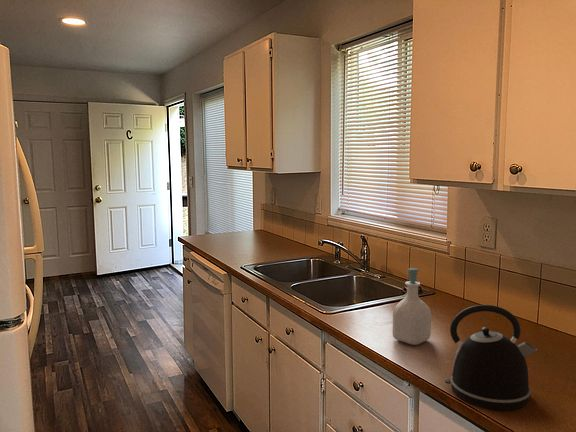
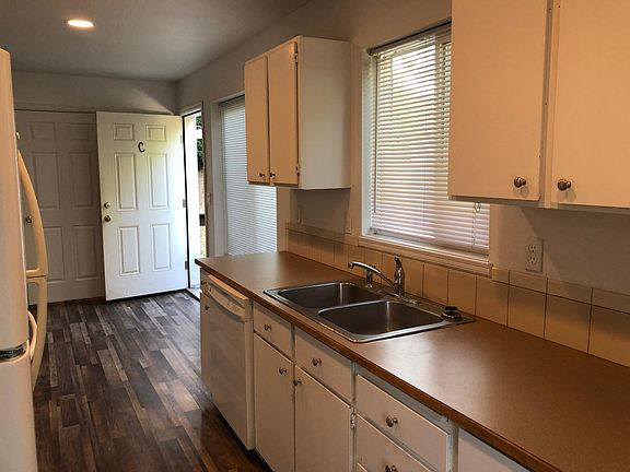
- soap bottle (412, 304)
- kettle (490, 348)
